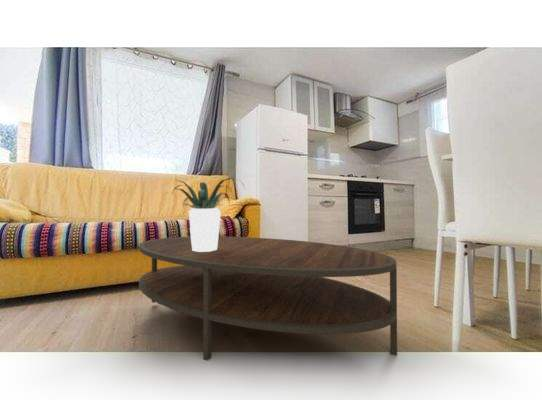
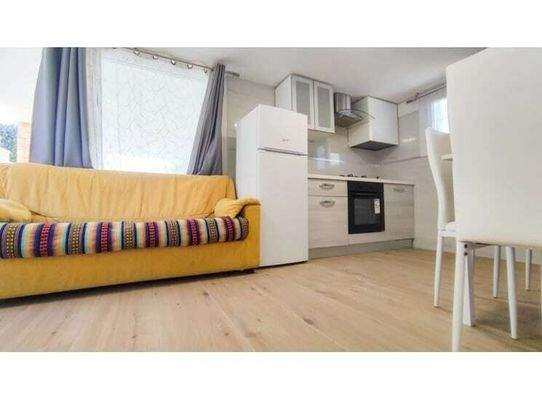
- potted plant (207, 213)
- coffee table (247, 285)
